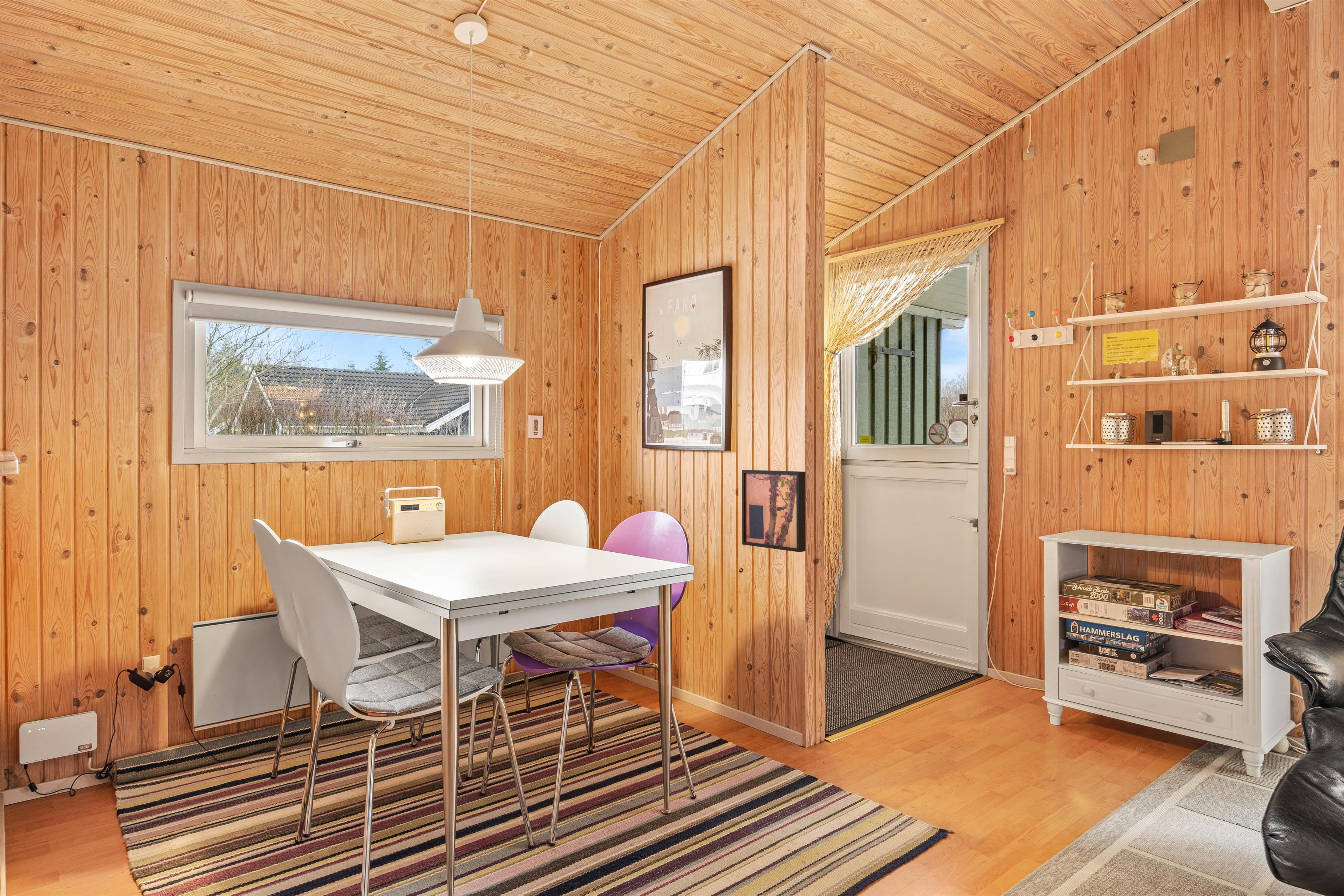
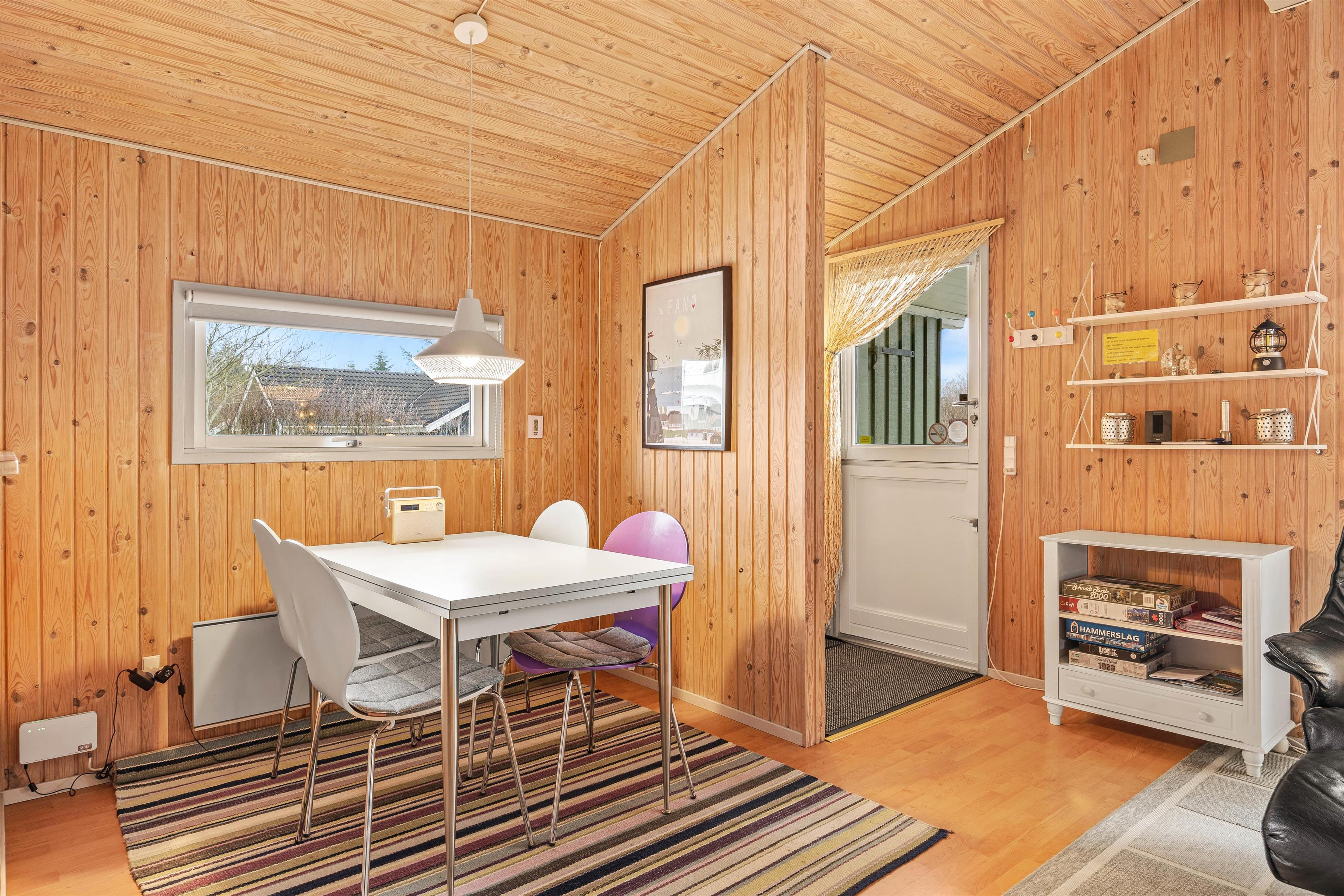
- wall art (773, 509)
